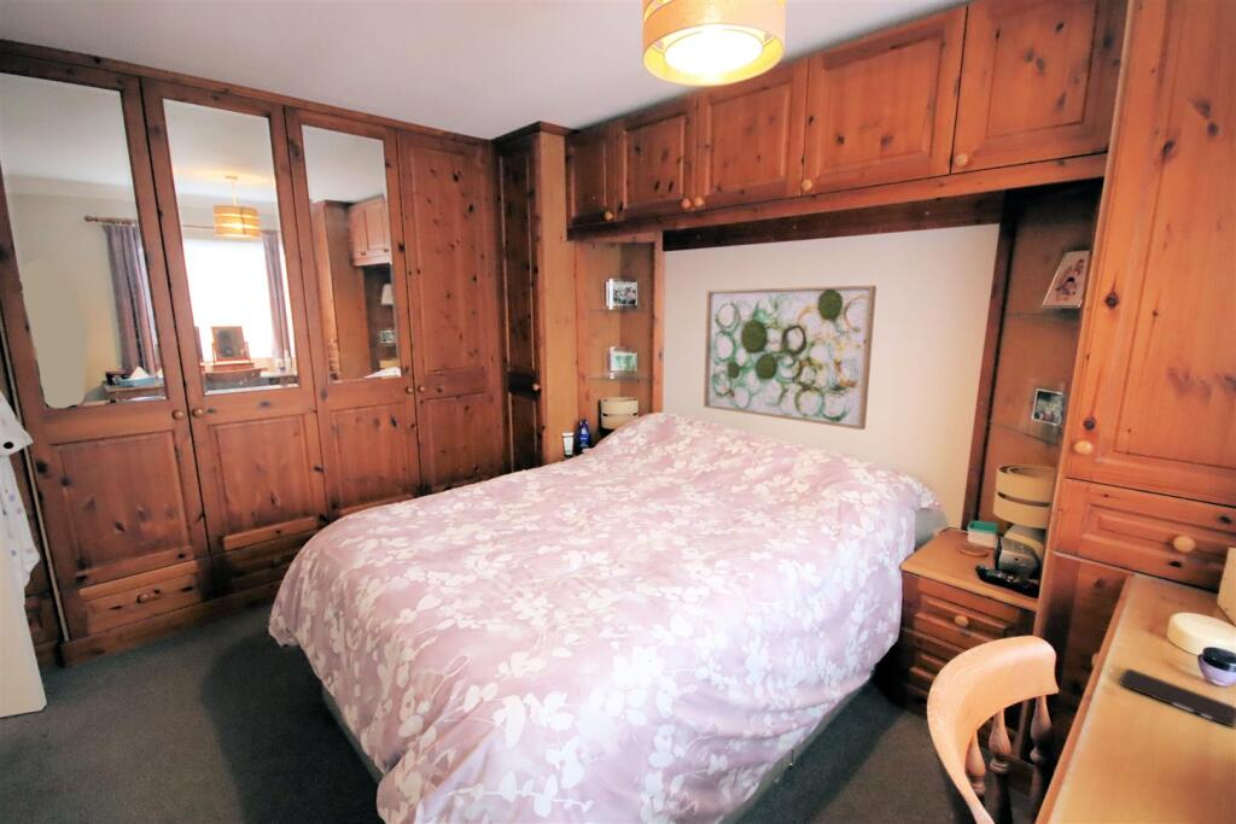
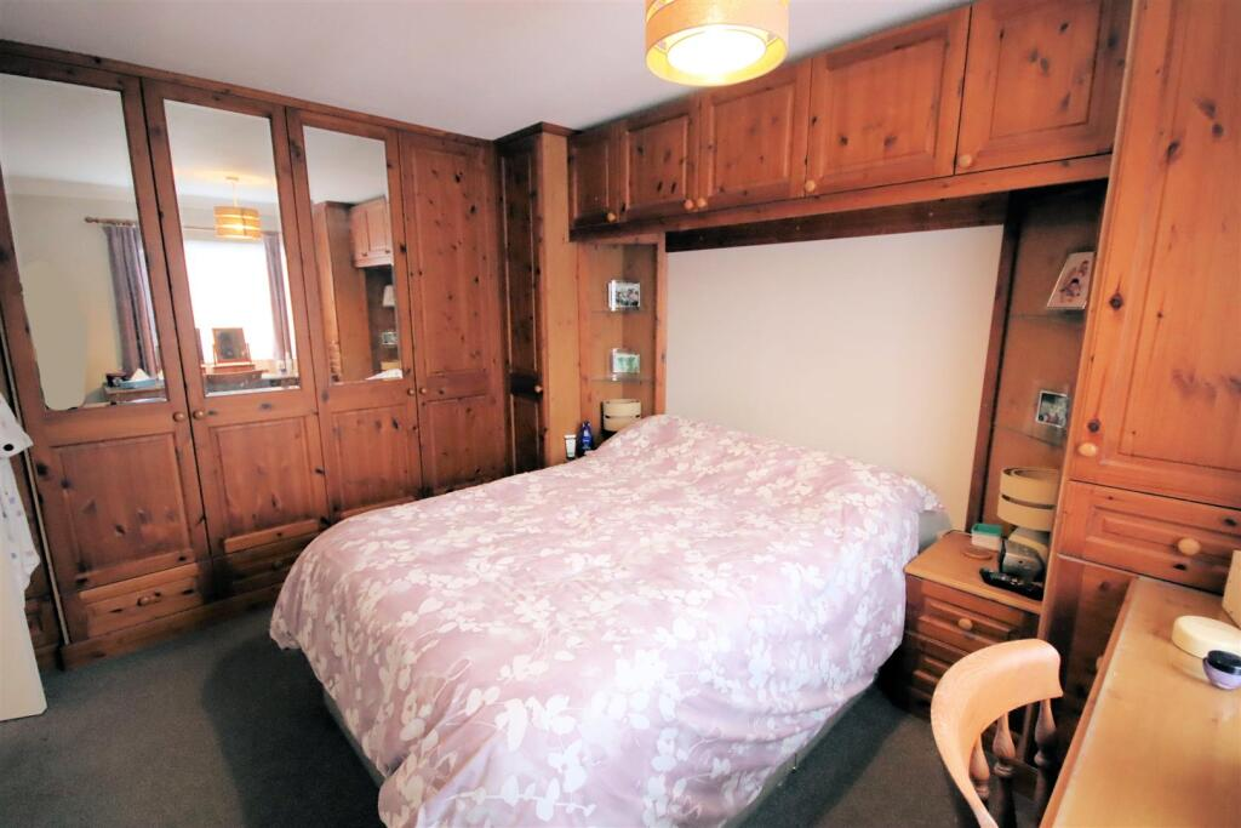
- wall art (777, 353)
- smartphone (1176, 695)
